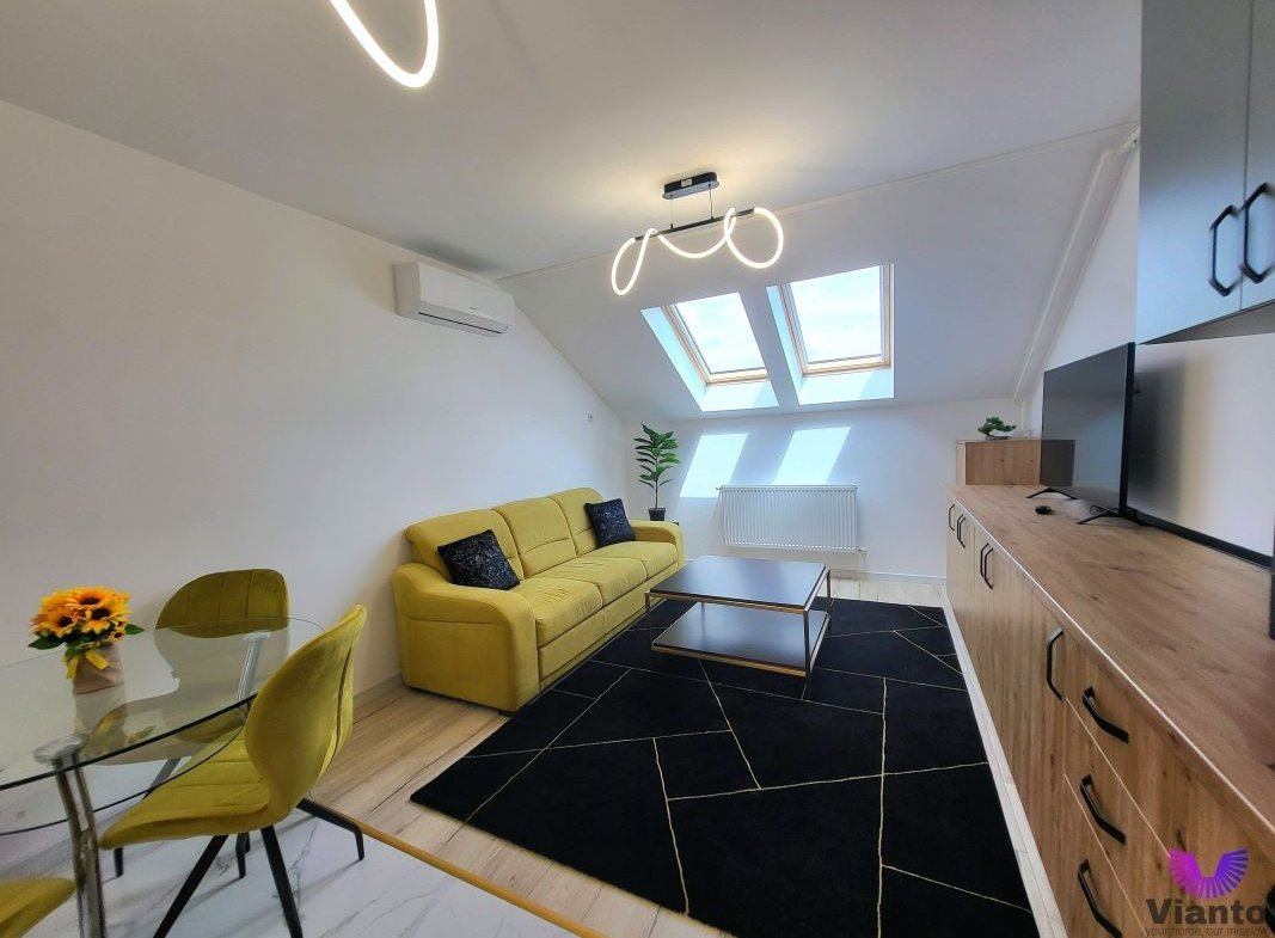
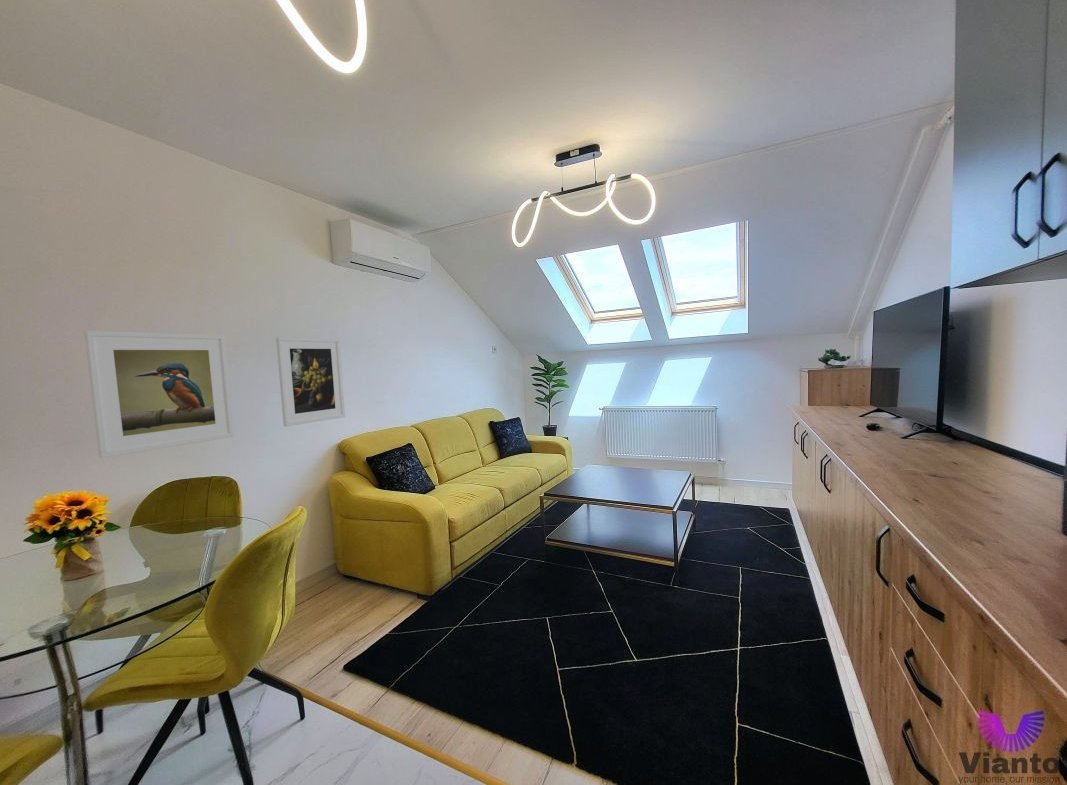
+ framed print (313, 380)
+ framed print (168, 390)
